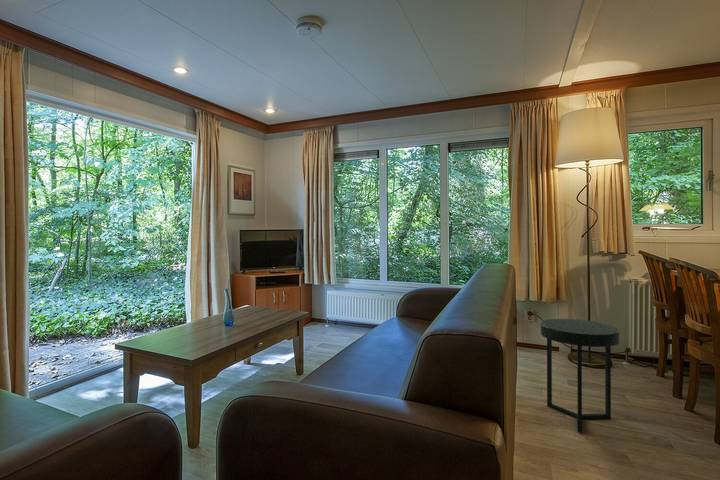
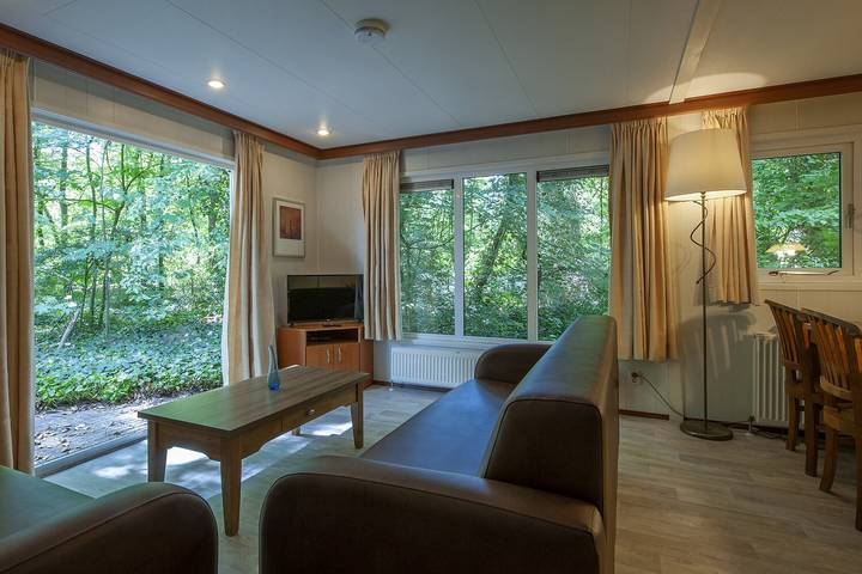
- side table (578, 372)
